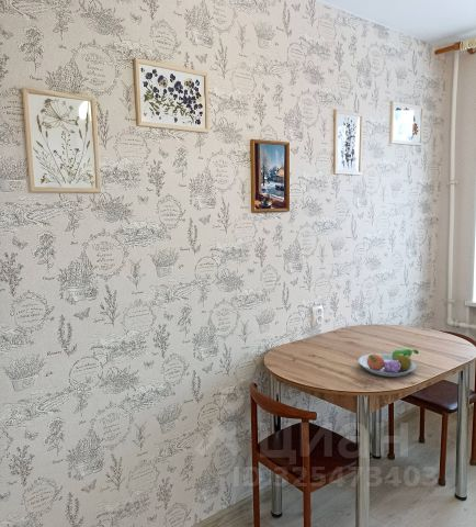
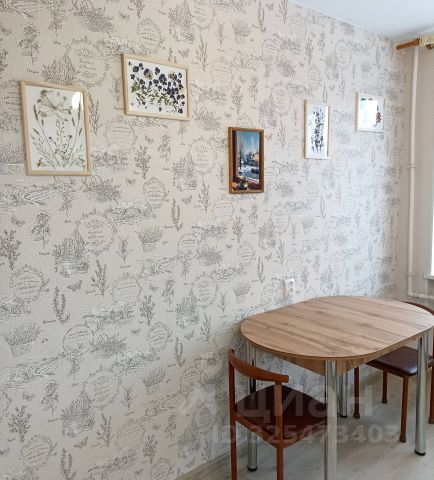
- fruit bowl (388, 357)
